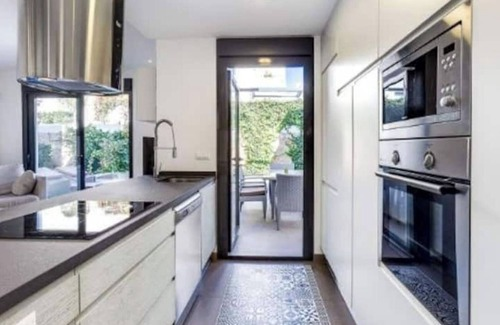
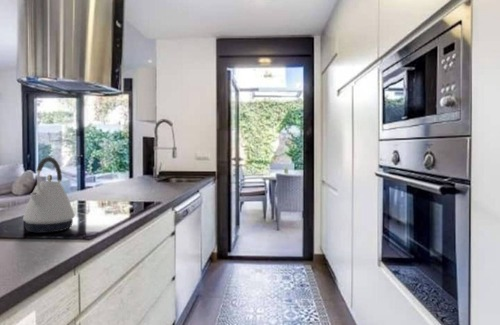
+ kettle (48, 193)
